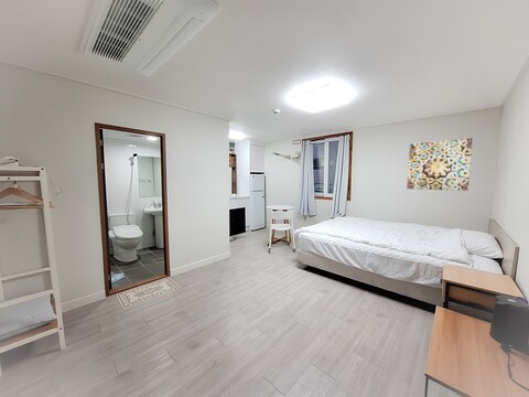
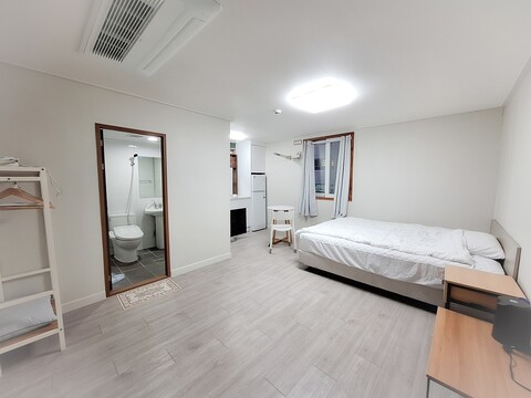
- wall art (436, 165)
